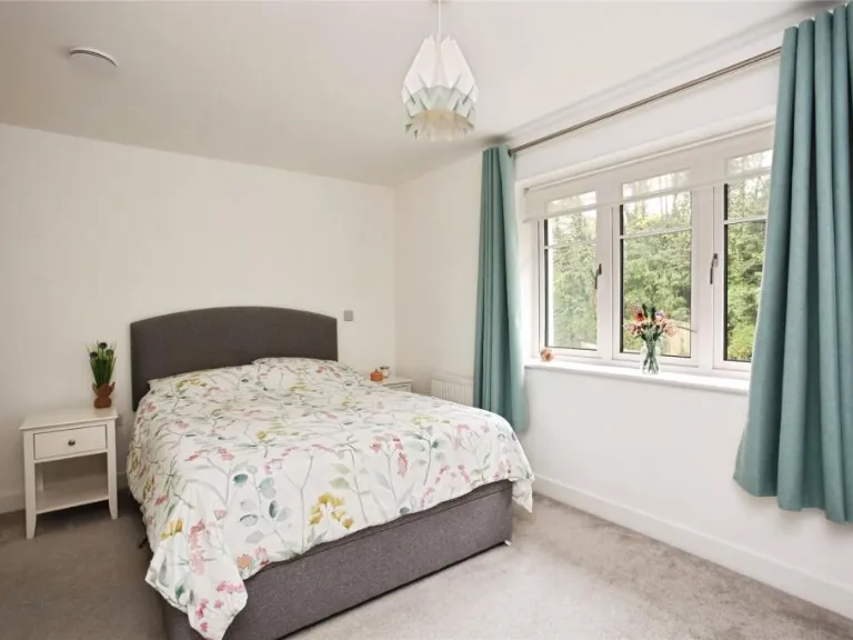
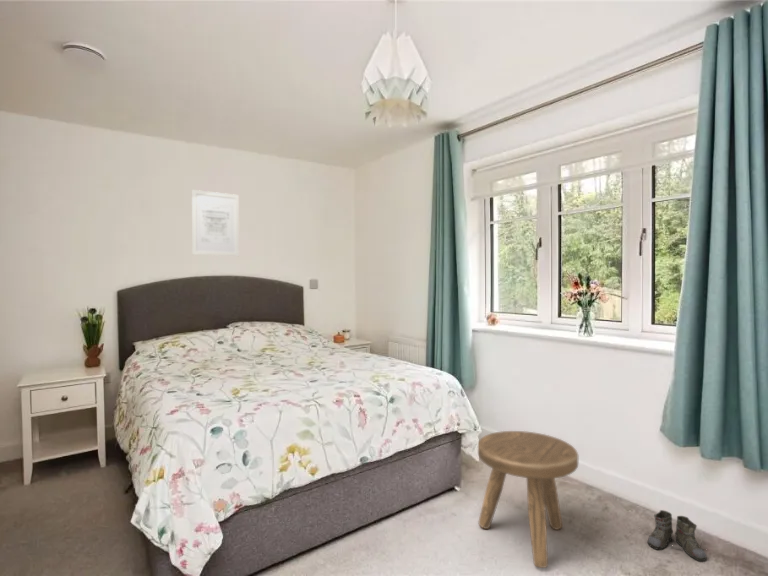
+ stool (527, 492)
+ wall art (216, 224)
+ boots (672, 532)
